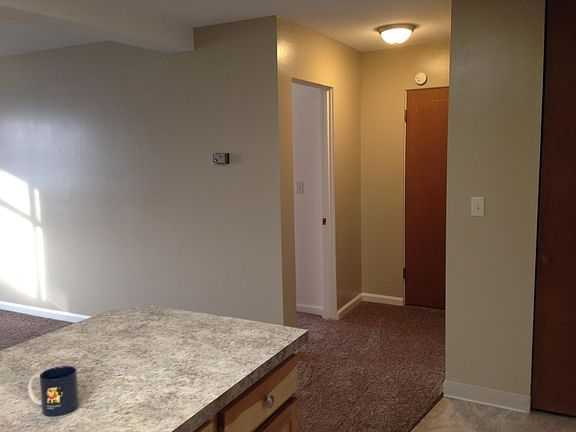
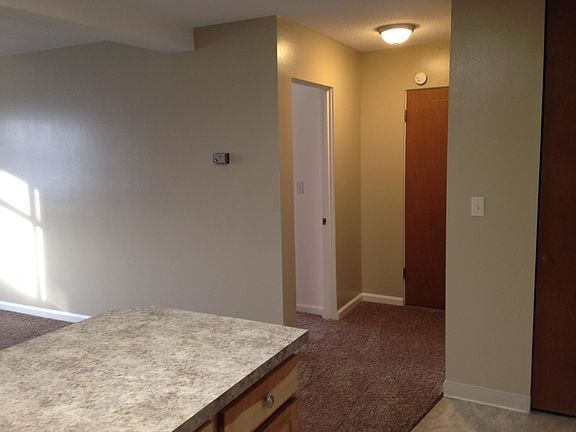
- mug (52, 390)
